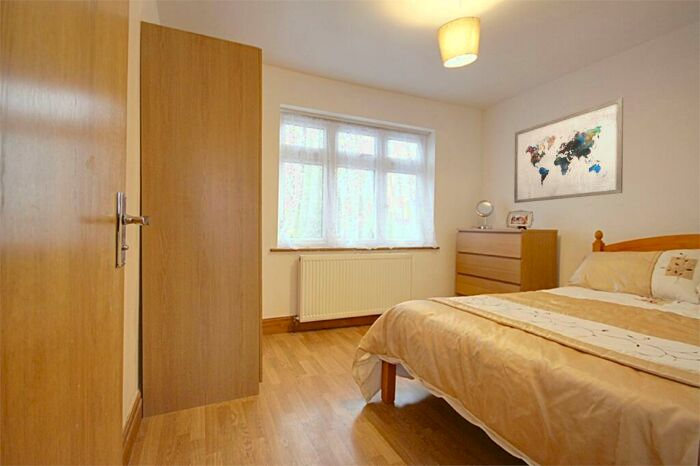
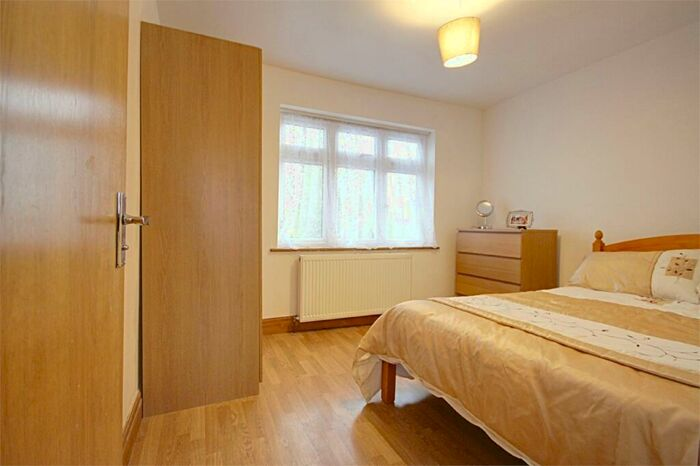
- wall art (560, 158)
